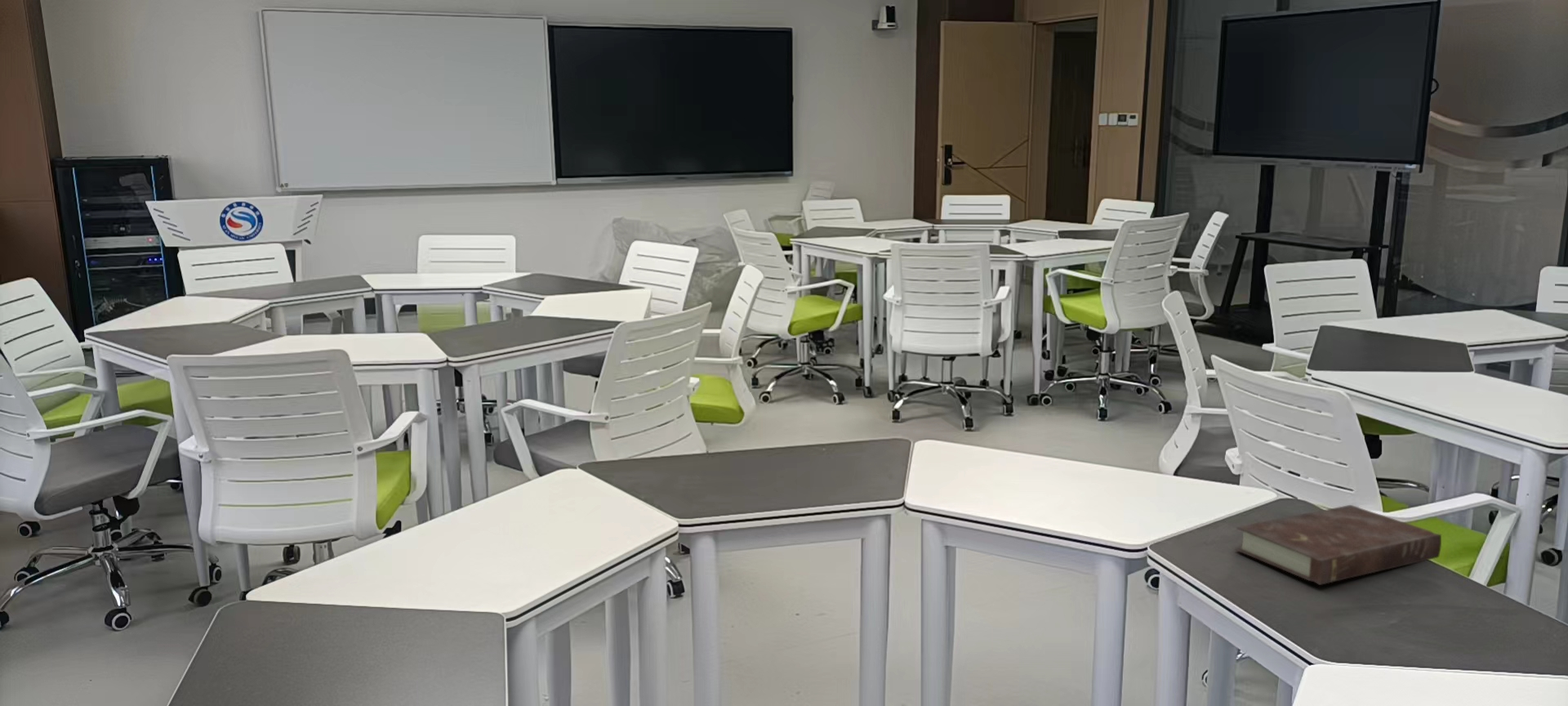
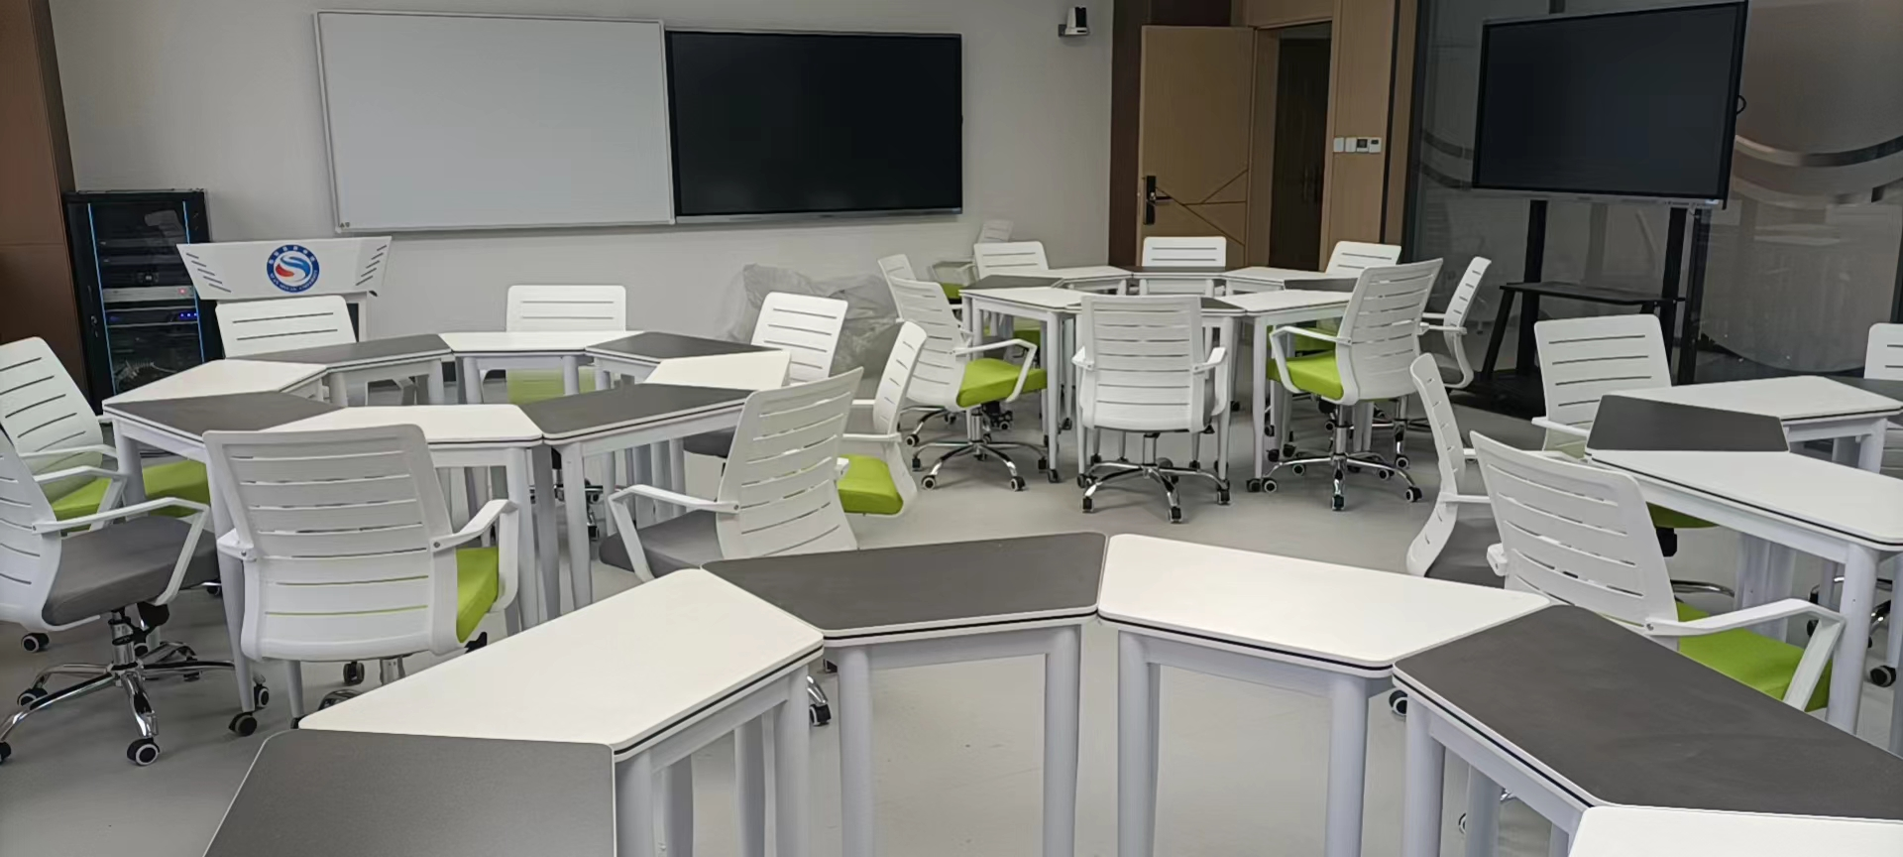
- book (1336, 542)
